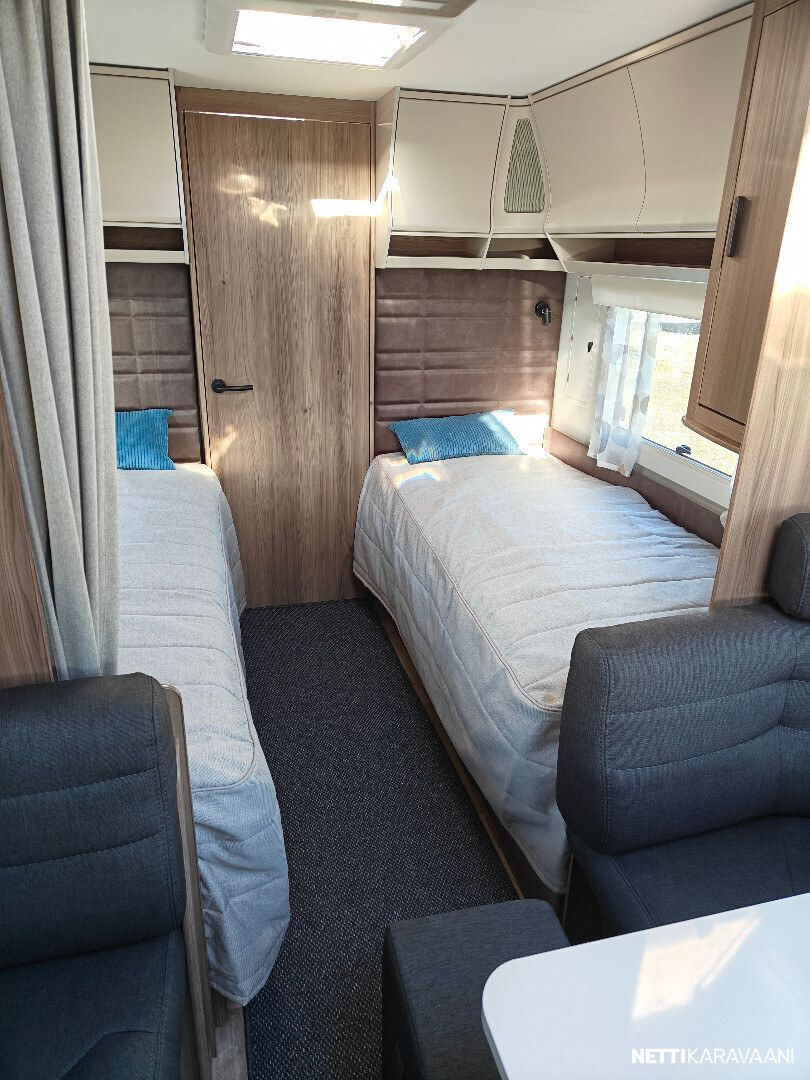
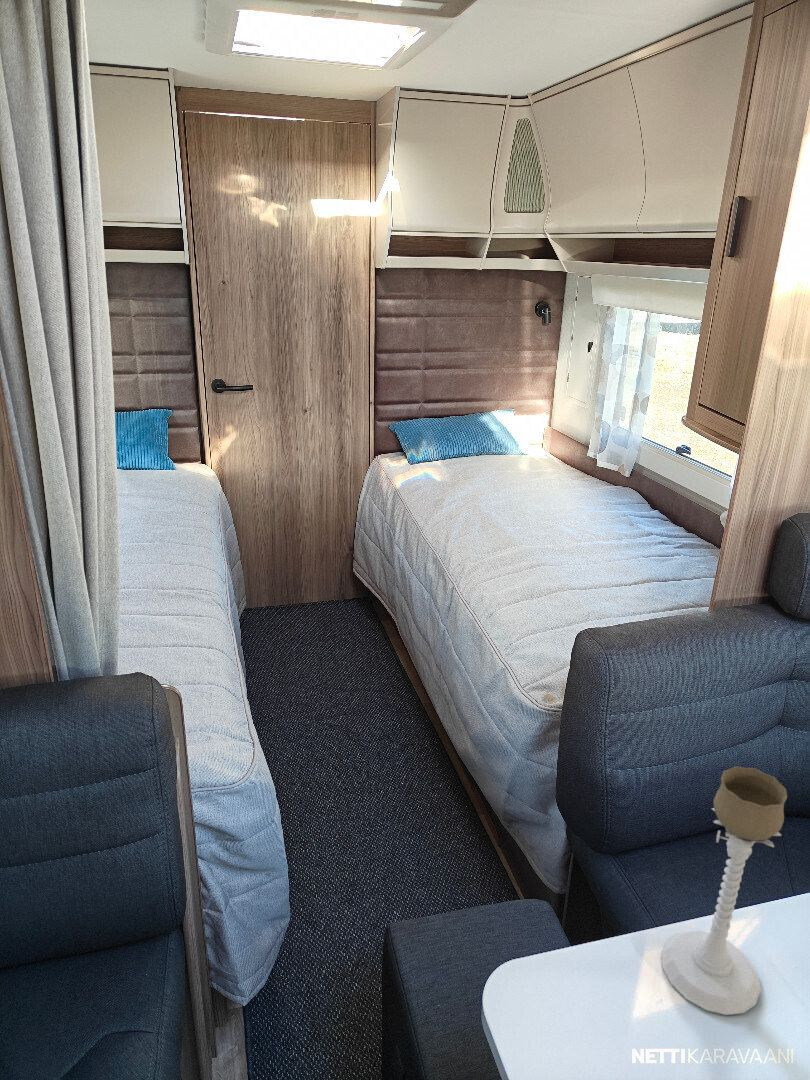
+ candle holder (730, 883)
